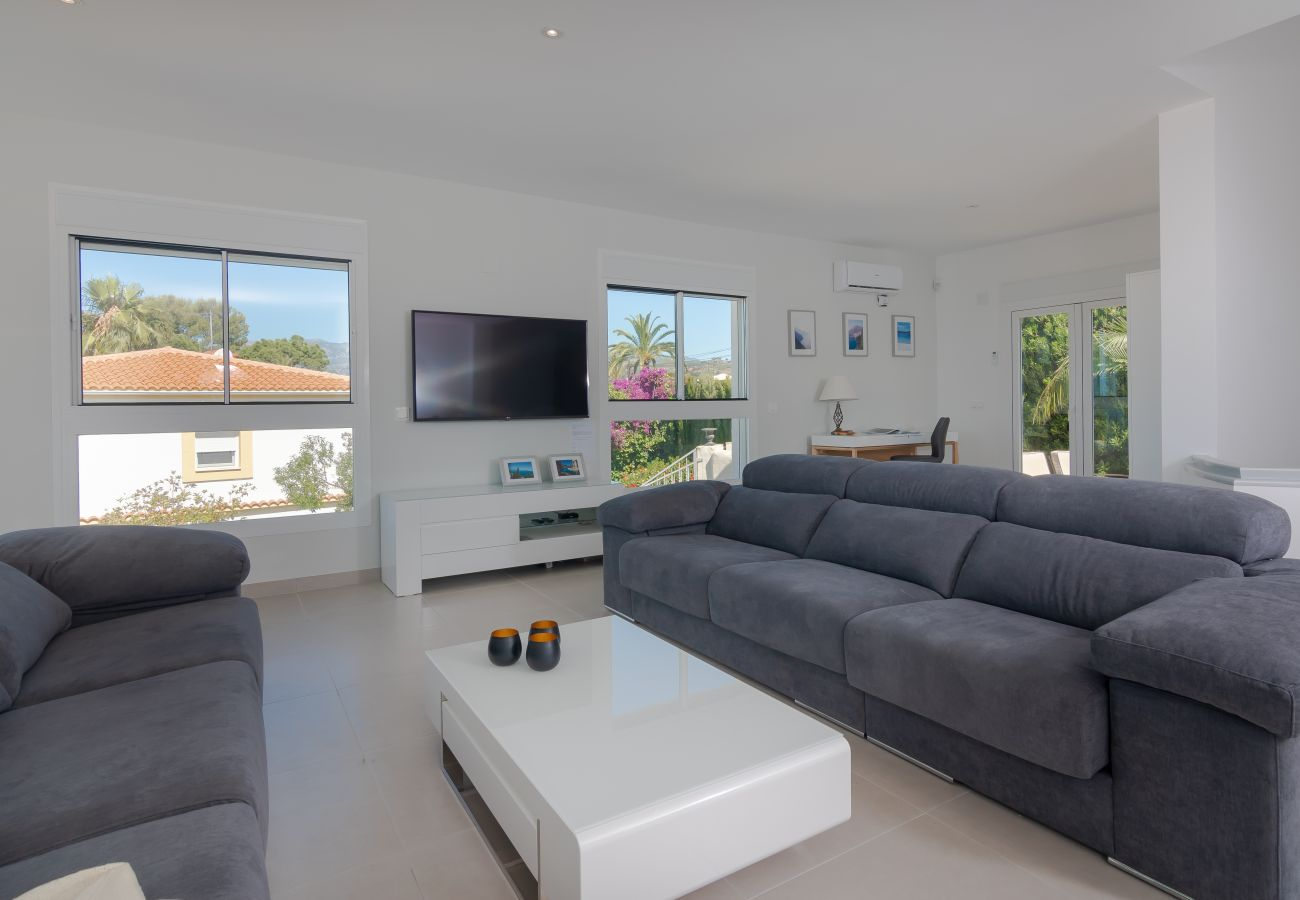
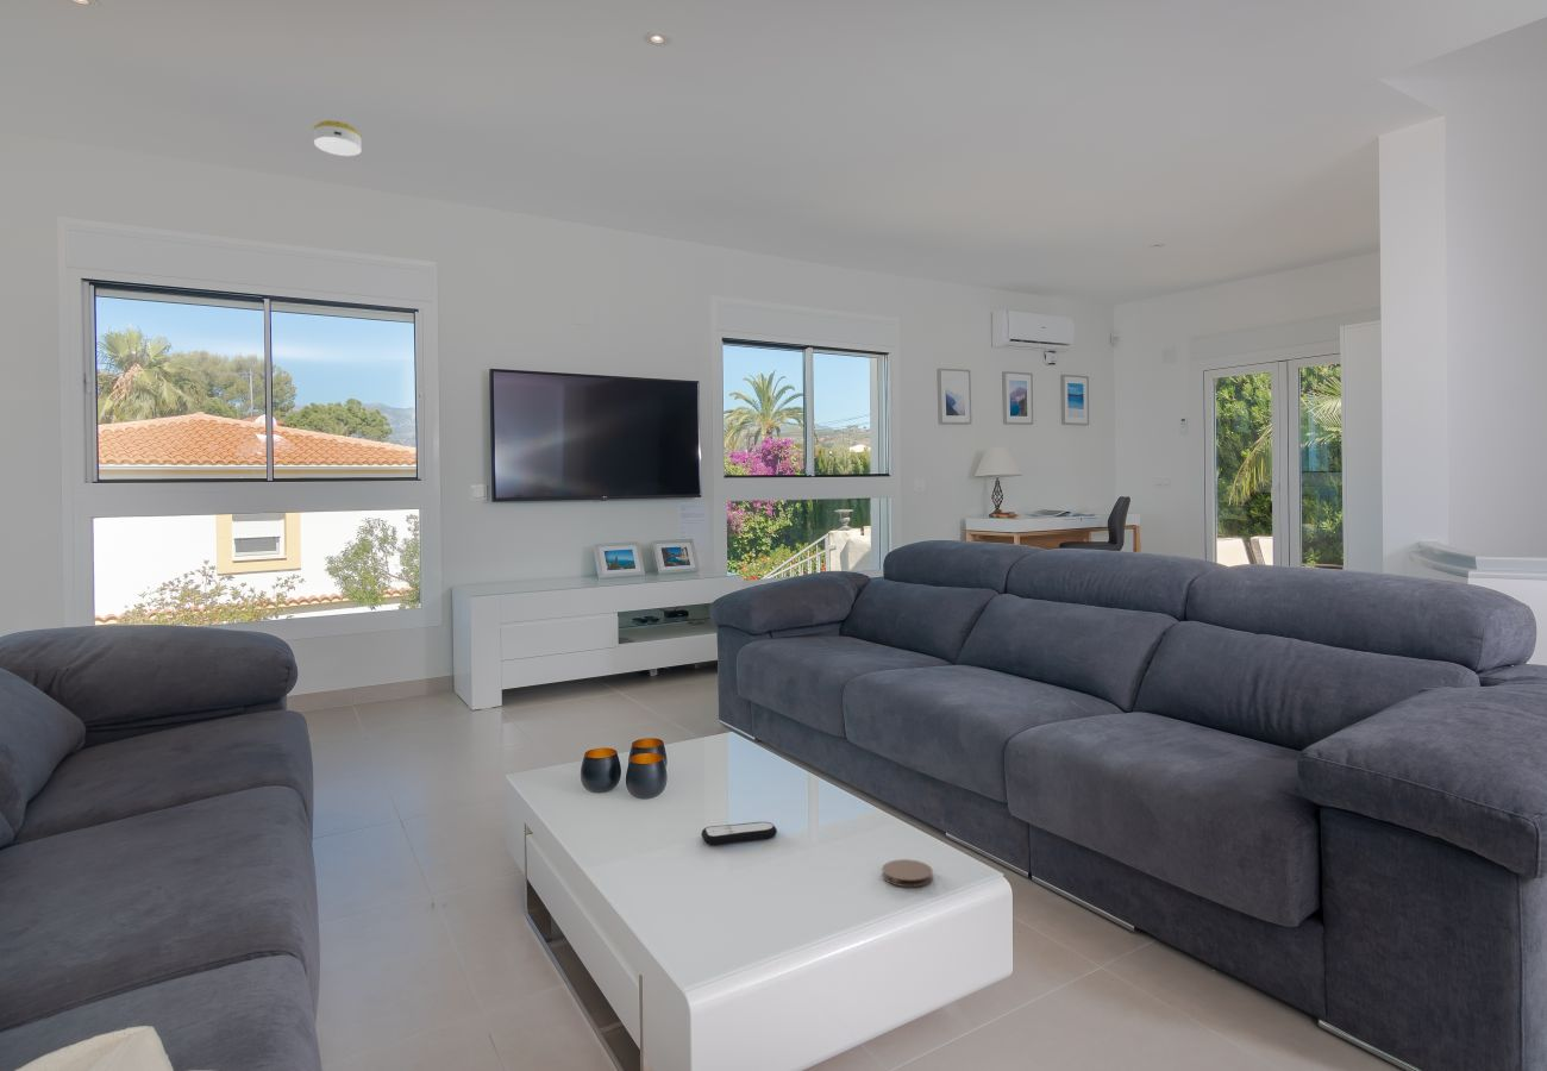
+ coaster (907, 872)
+ smoke detector (337, 137)
+ remote control (739, 832)
